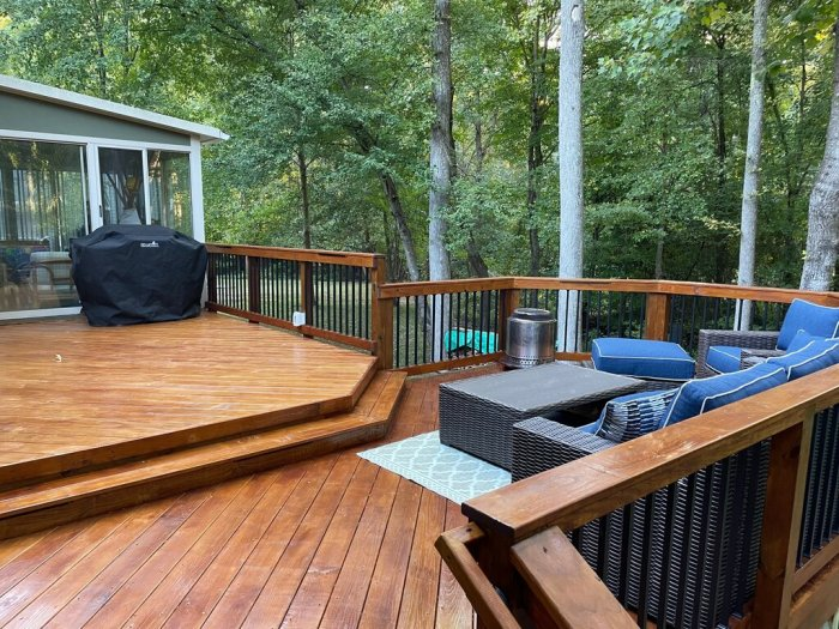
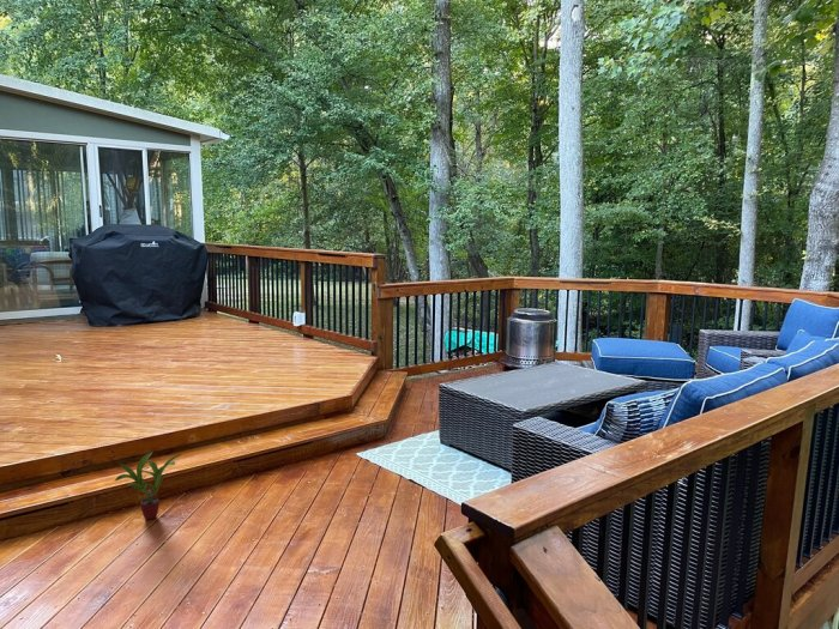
+ potted plant (151, 490)
